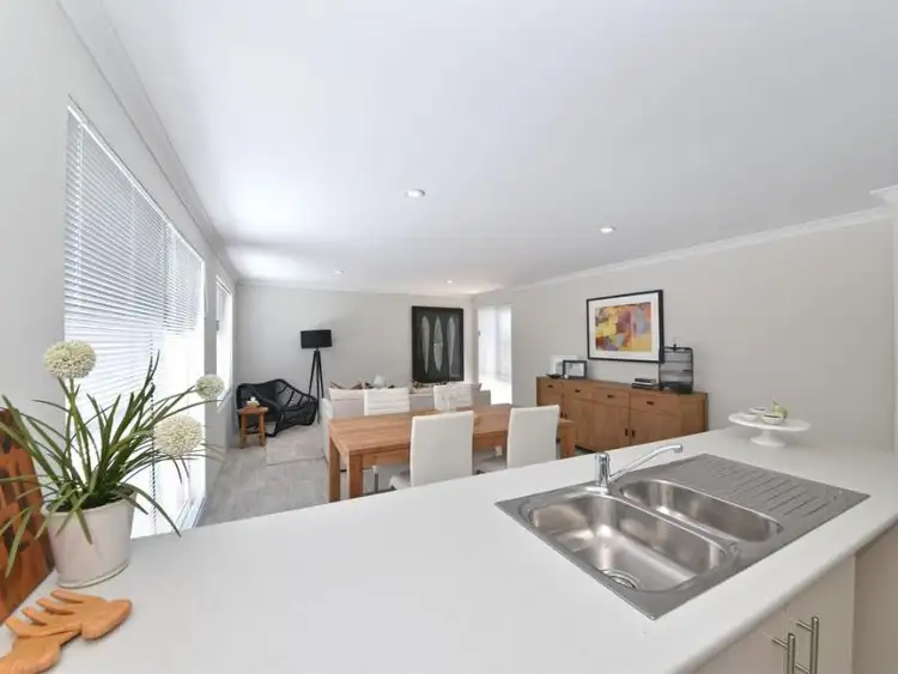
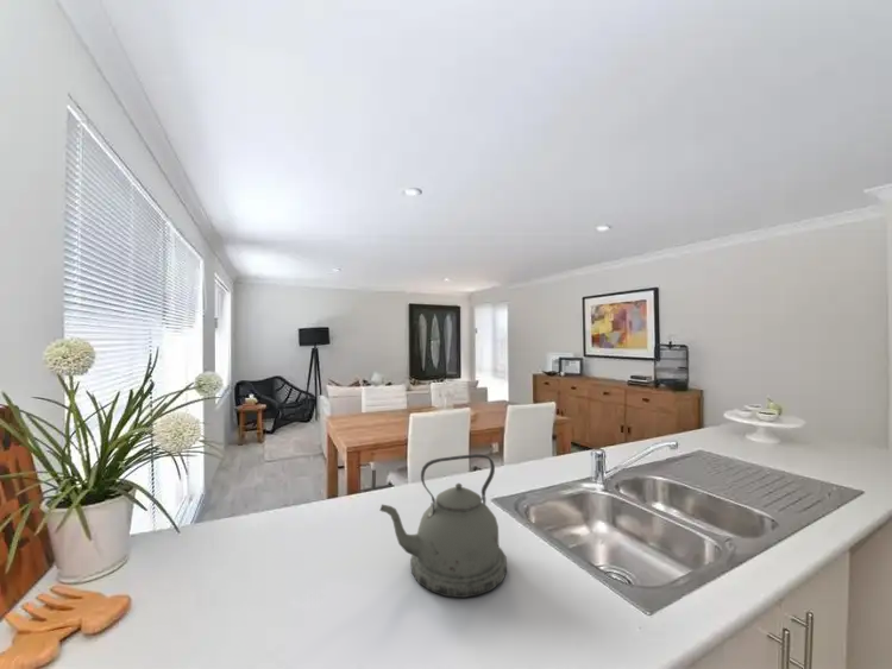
+ kettle (453, 513)
